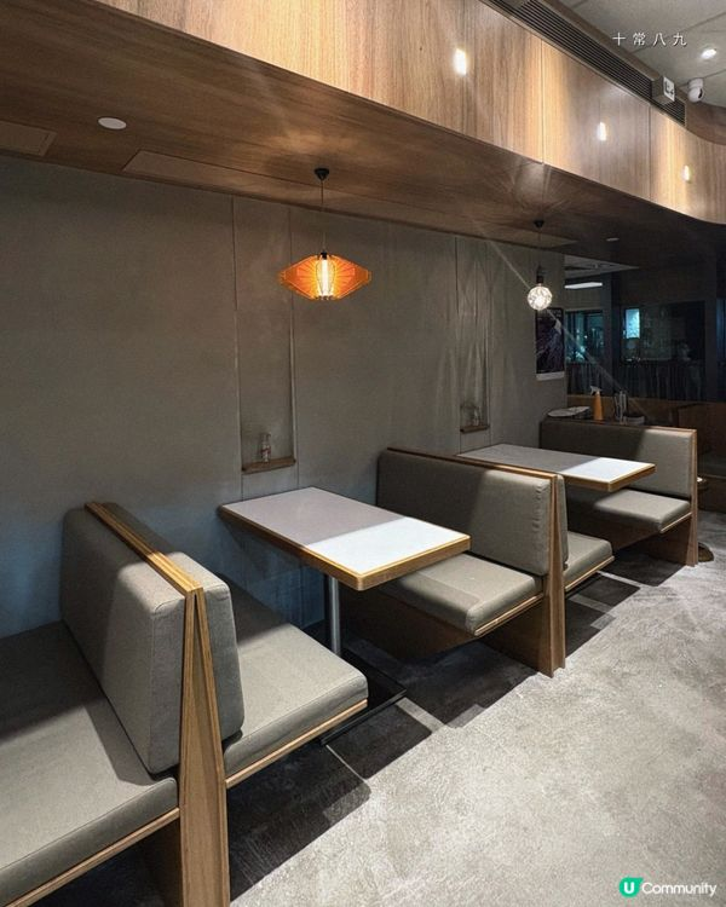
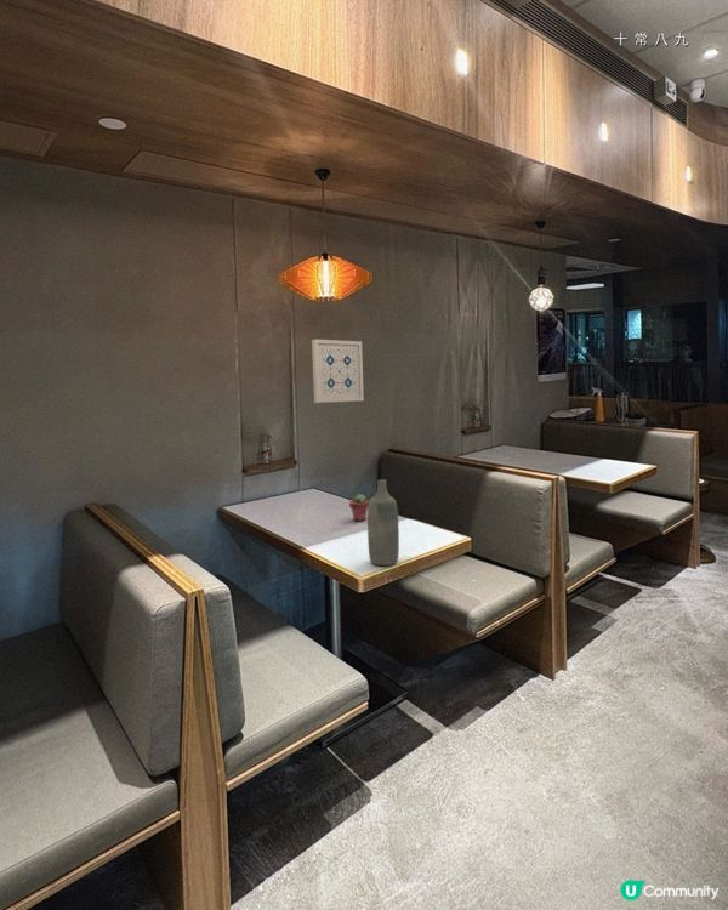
+ wall art (339, 371)
+ bottle (382, 521)
+ potted succulent (359, 506)
